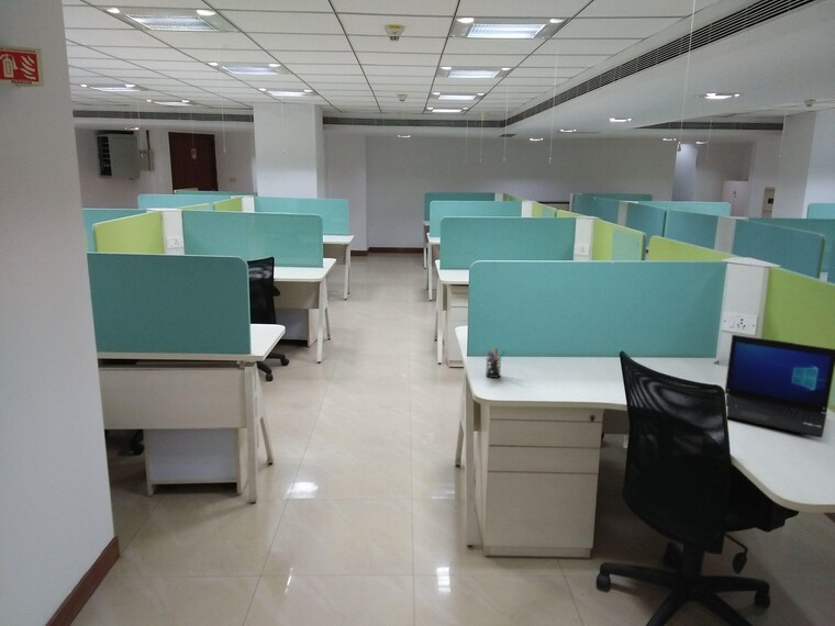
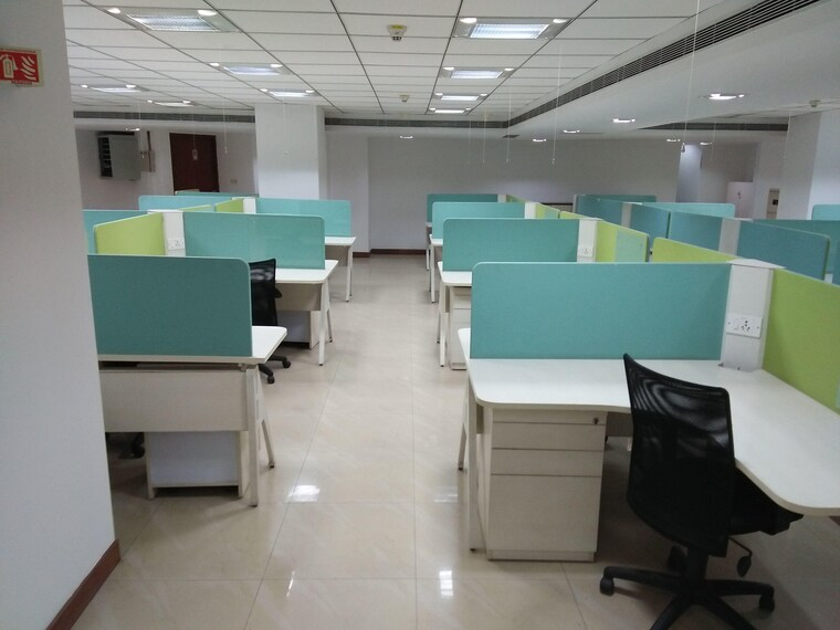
- laptop (773, 382)
- pen holder (496, 360)
